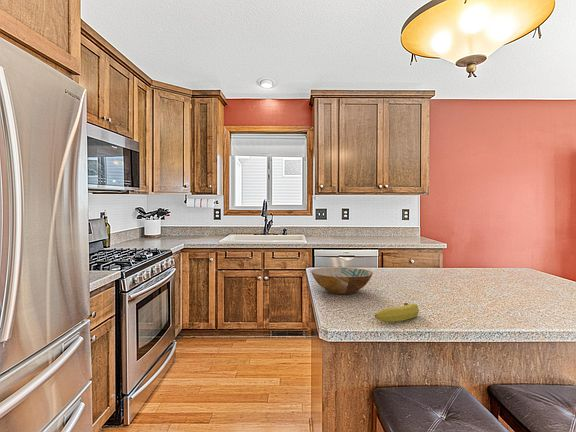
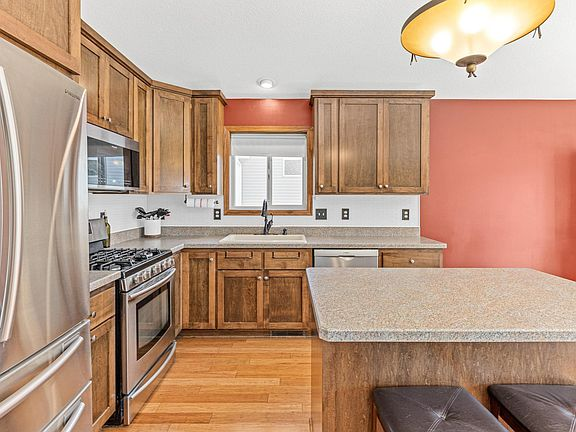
- bowl (341, 281)
- fruit (396, 310)
